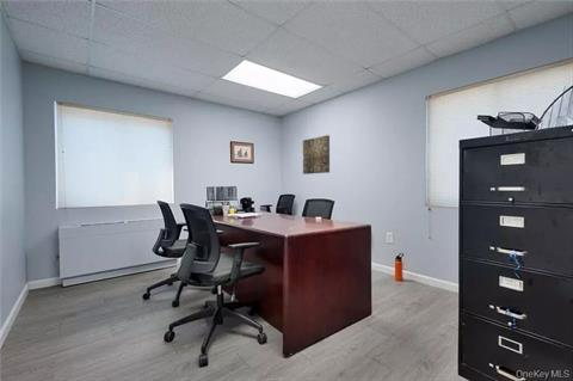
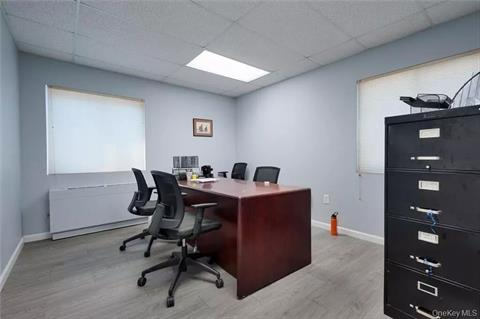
- wall art (315, 155)
